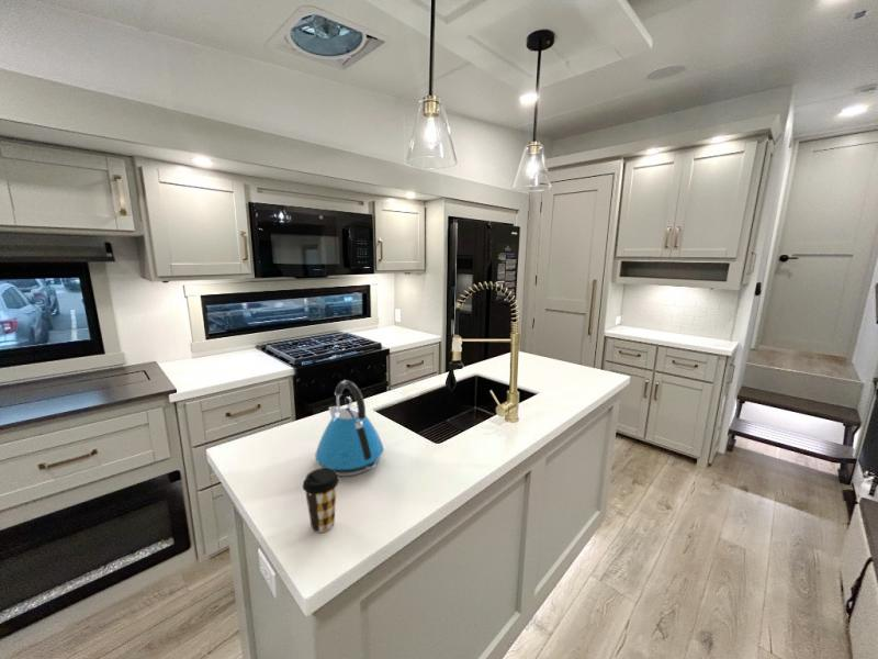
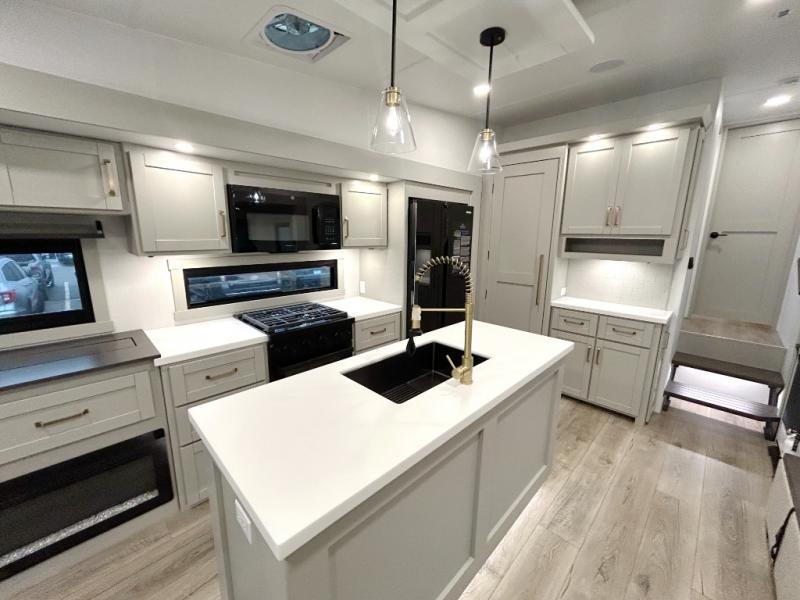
- coffee cup (322, 500)
- kettle (350, 422)
